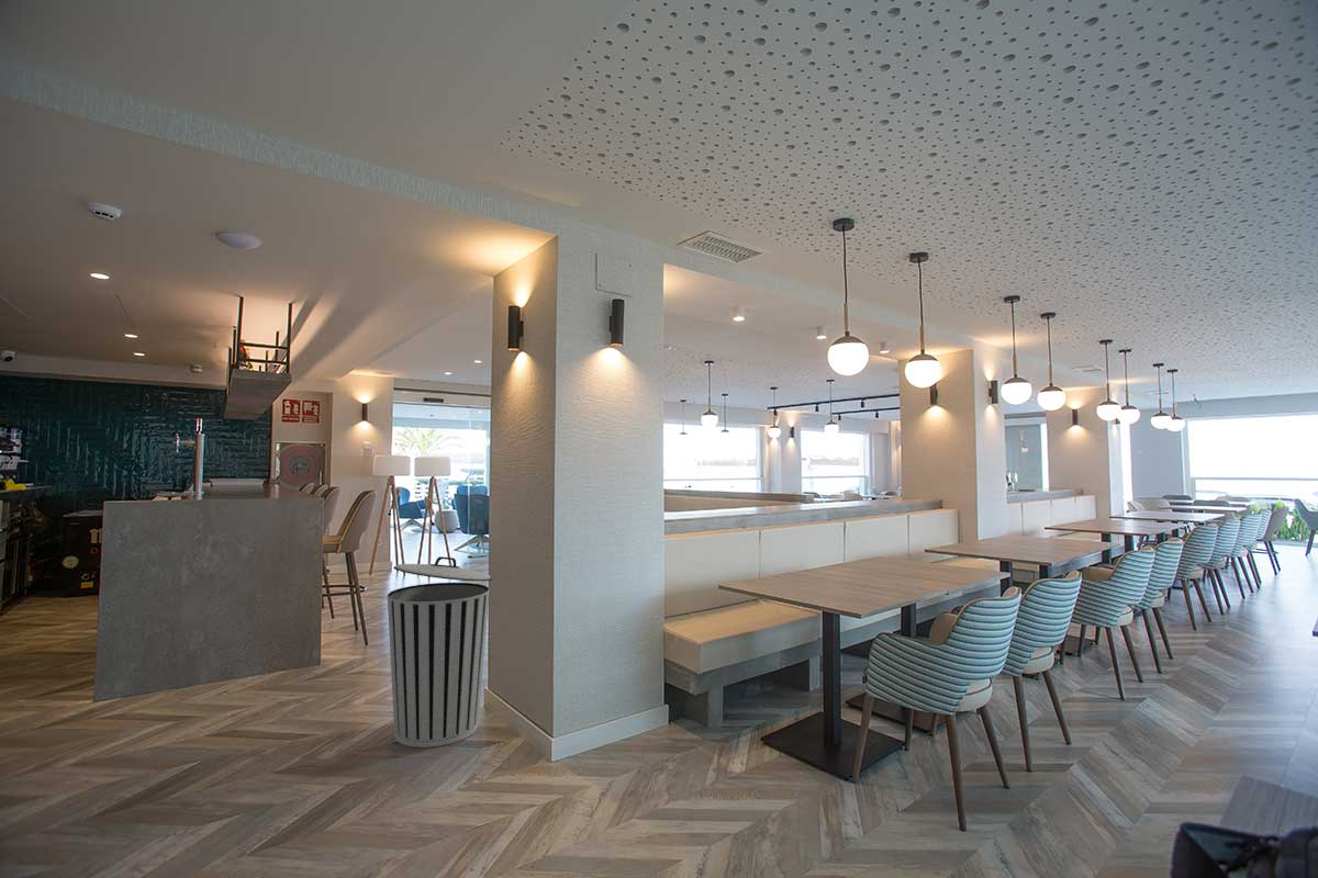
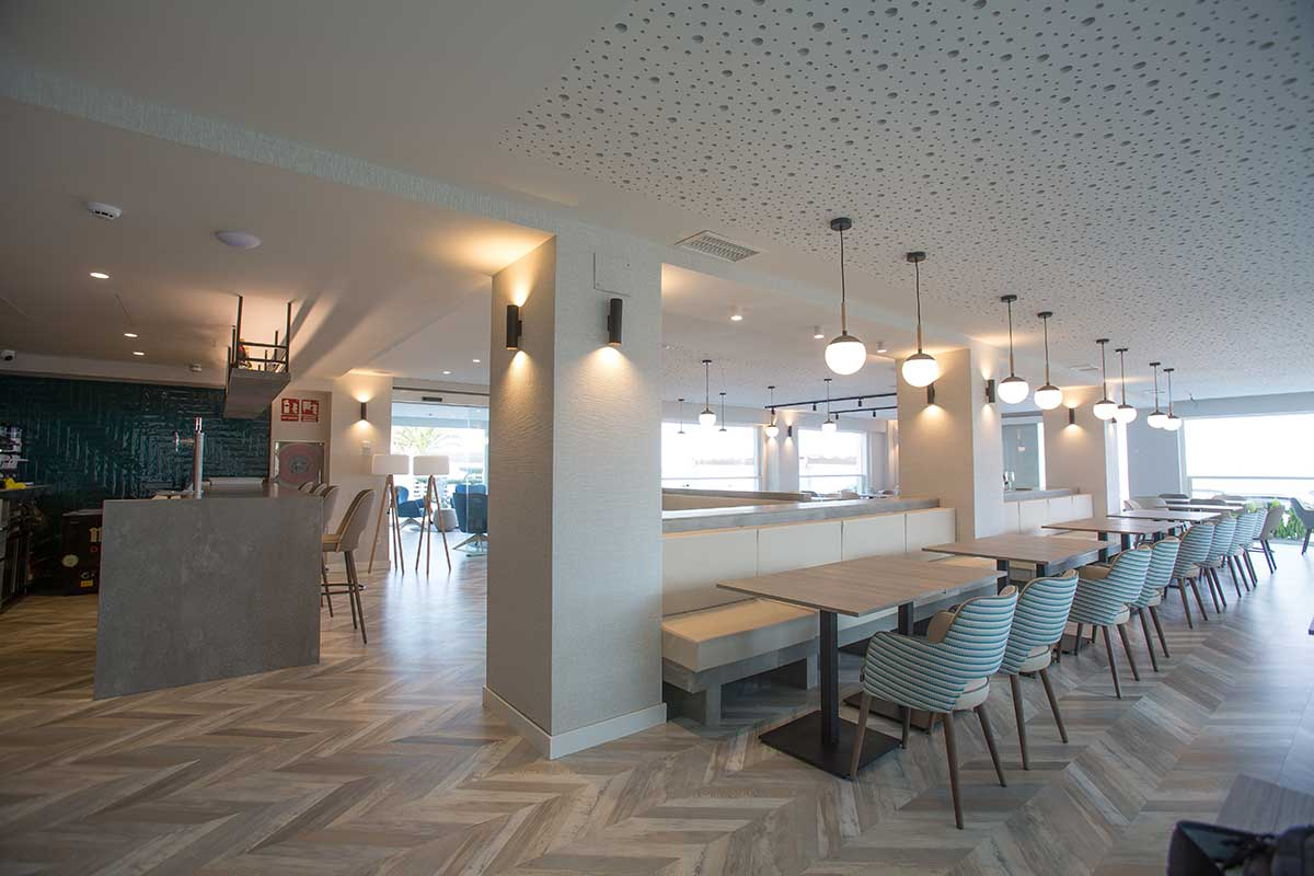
- trash can (439, 642)
